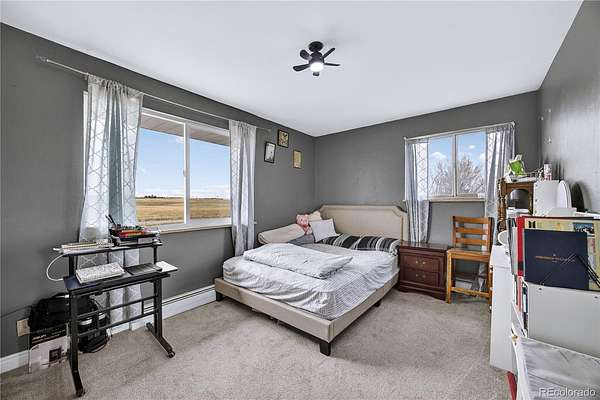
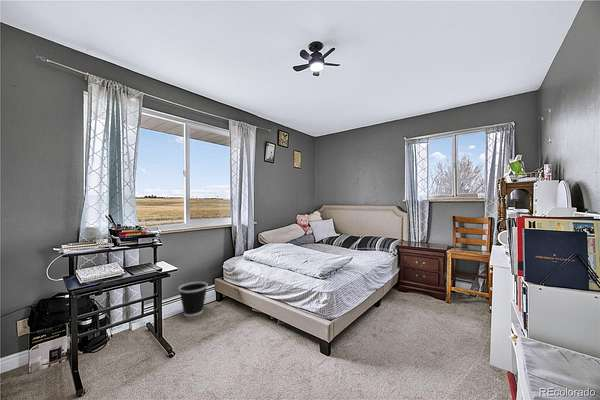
+ wastebasket (193, 299)
